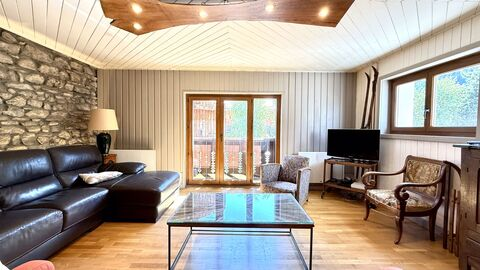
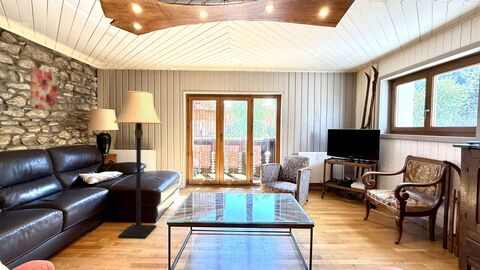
+ wall art (44, 90)
+ lamp (138, 163)
